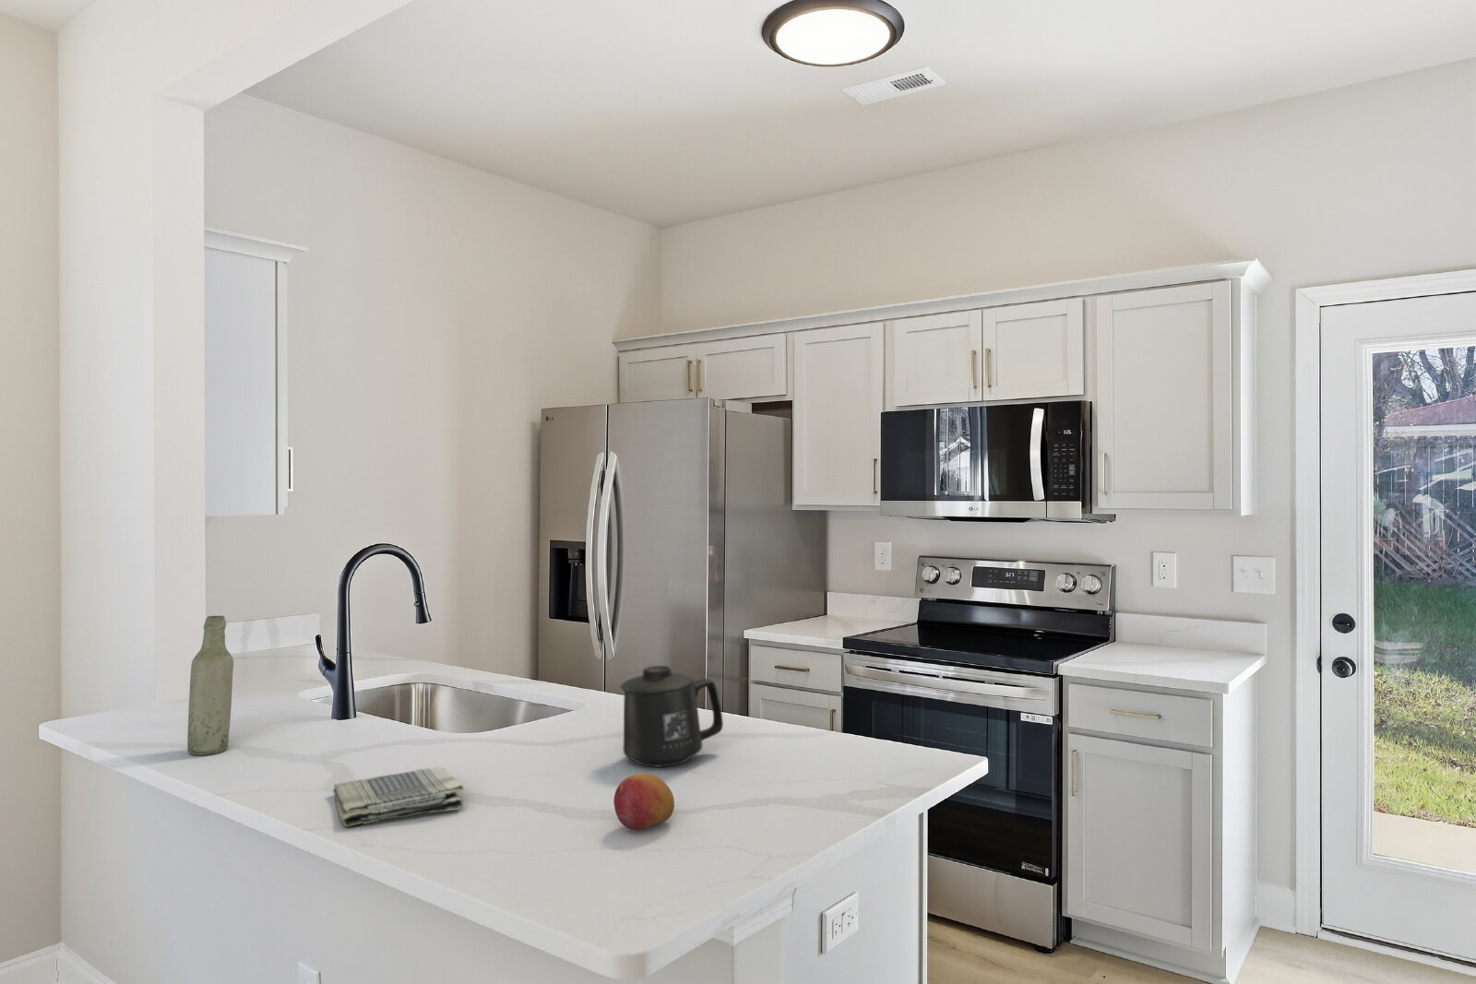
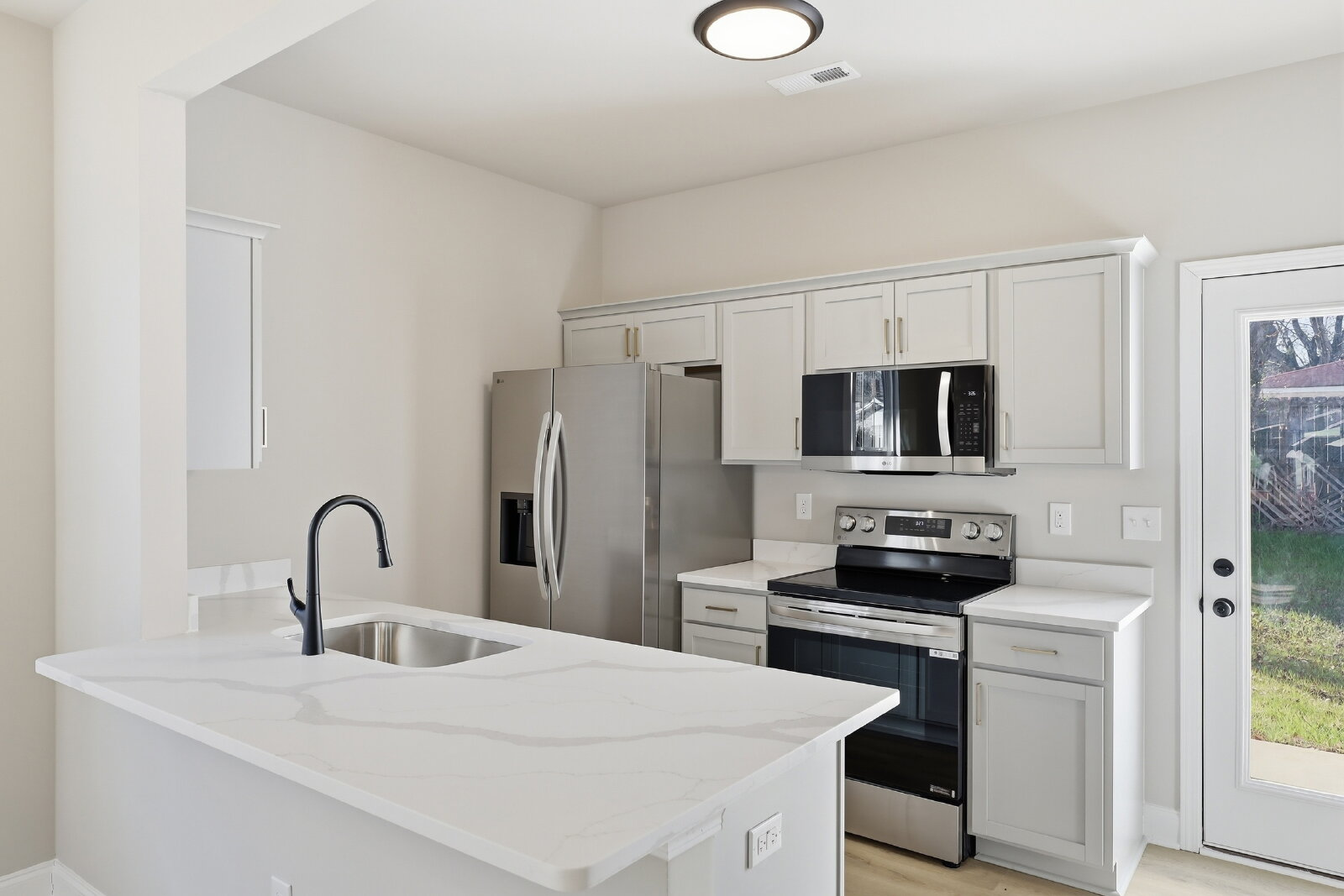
- bottle (211, 683)
- mug (668, 711)
- dish towel (398, 791)
- fruit (642, 800)
